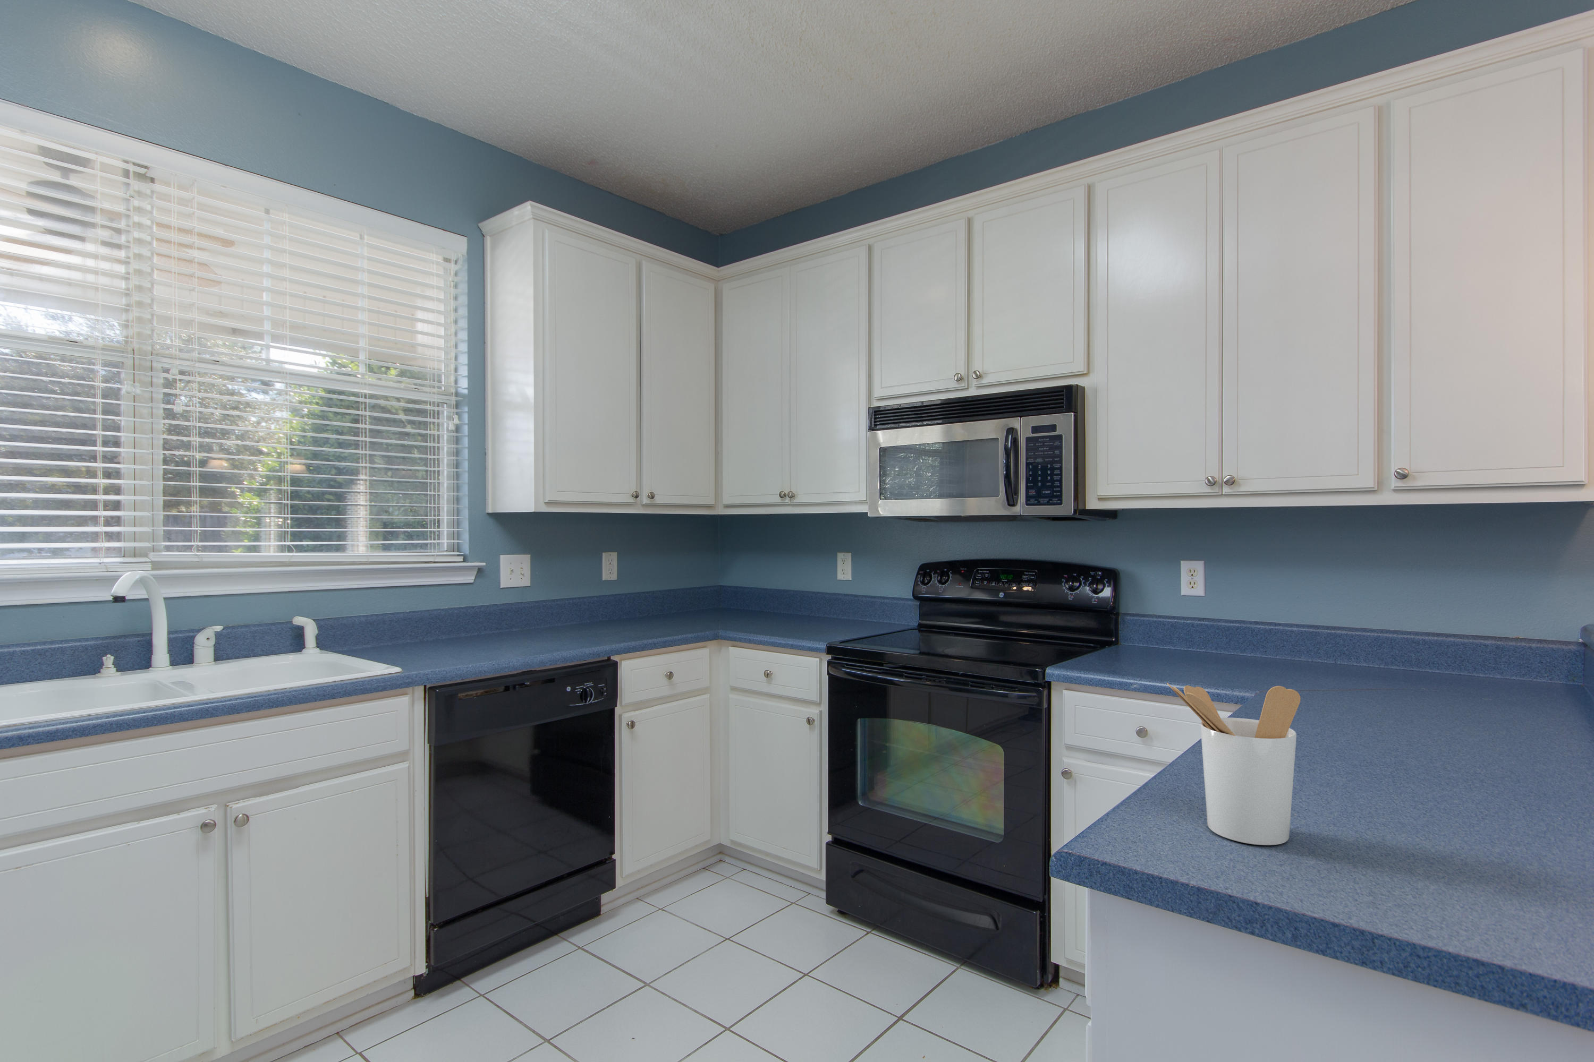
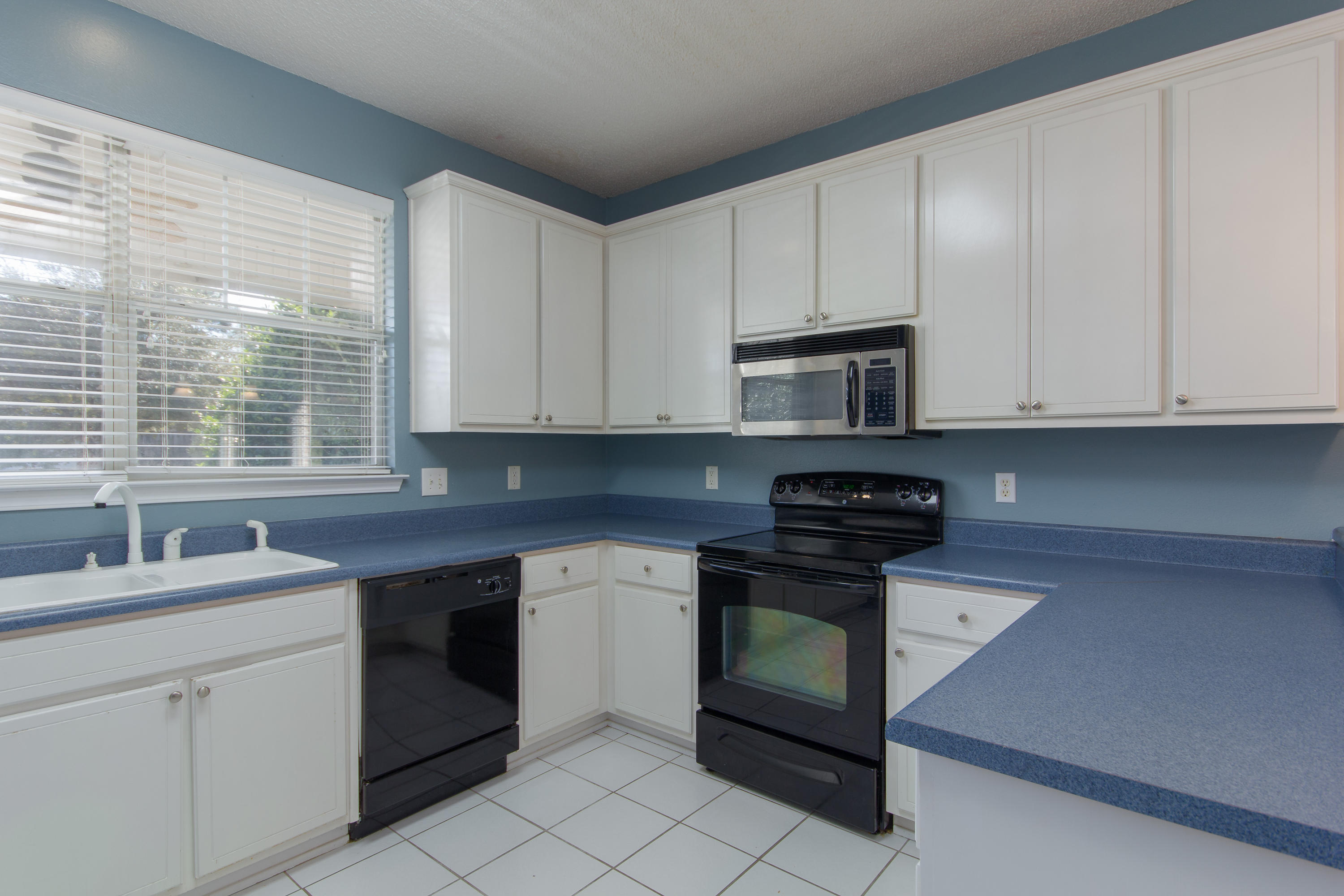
- utensil holder (1229, 756)
